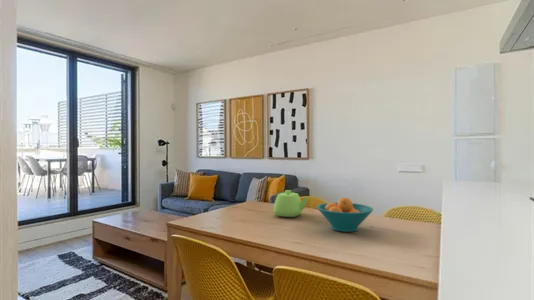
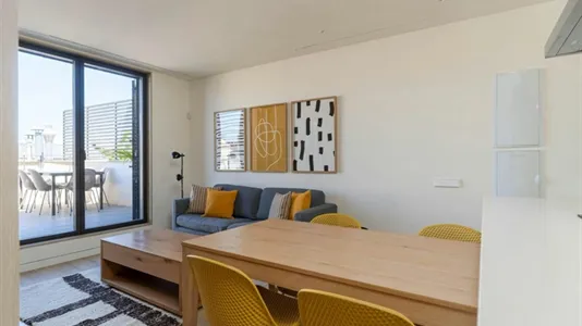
- fruit bowl (344, 213)
- teapot (292, 202)
